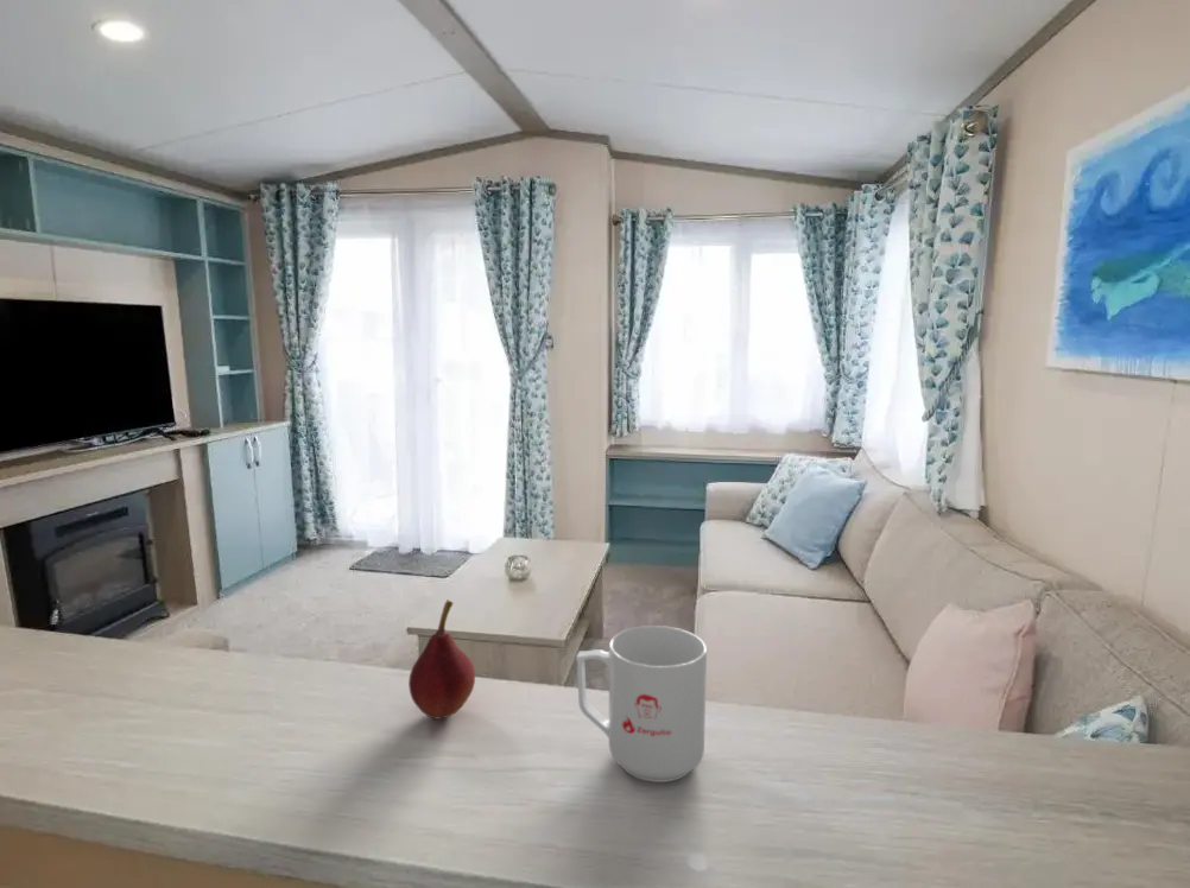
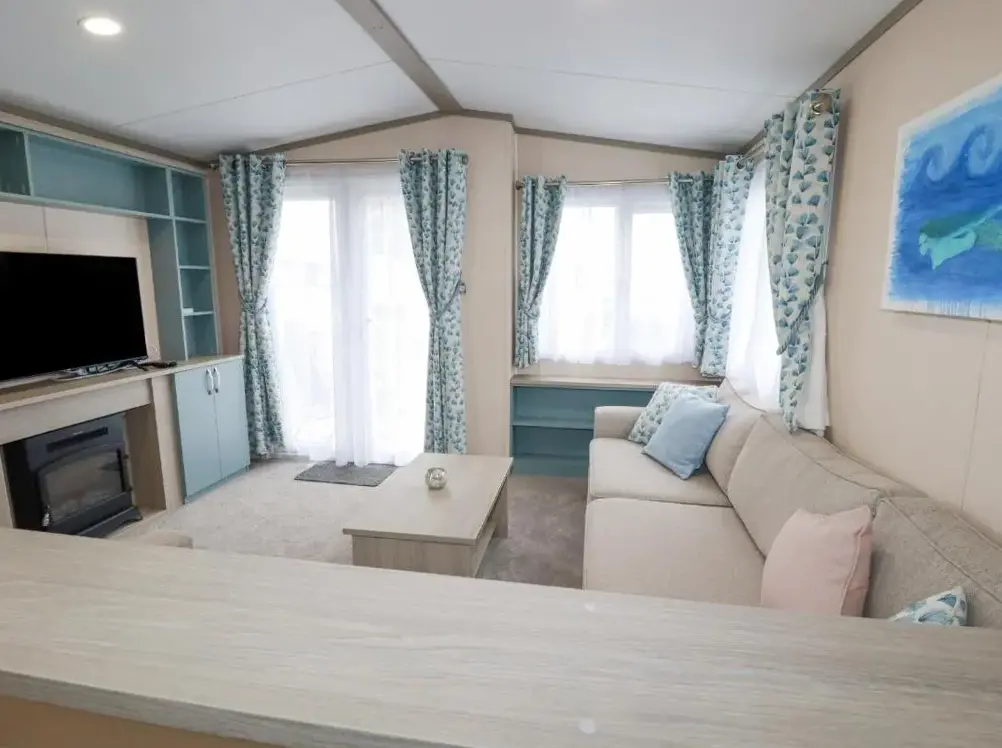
- fruit (442, 659)
- mug (640, 699)
